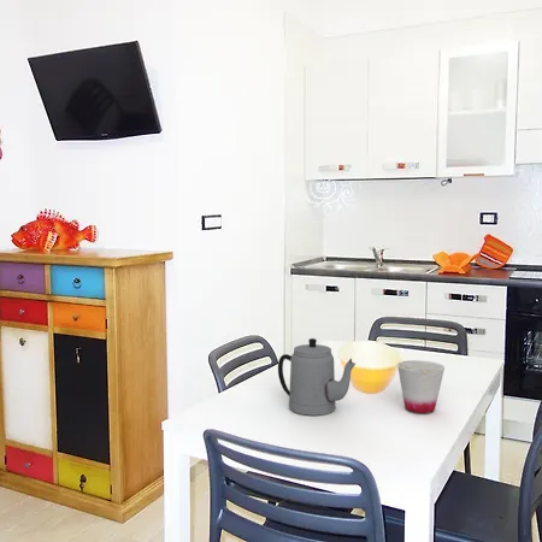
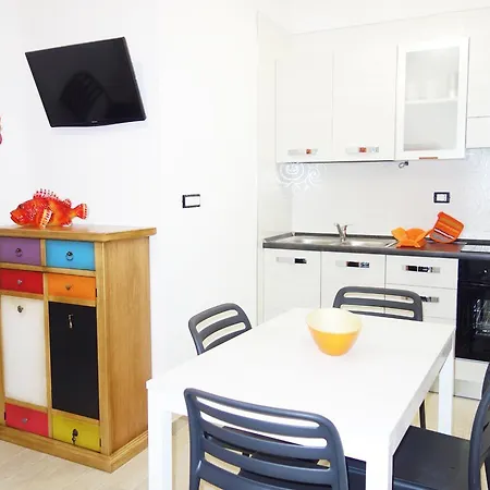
- teapot (314, 373)
- cup (419, 387)
